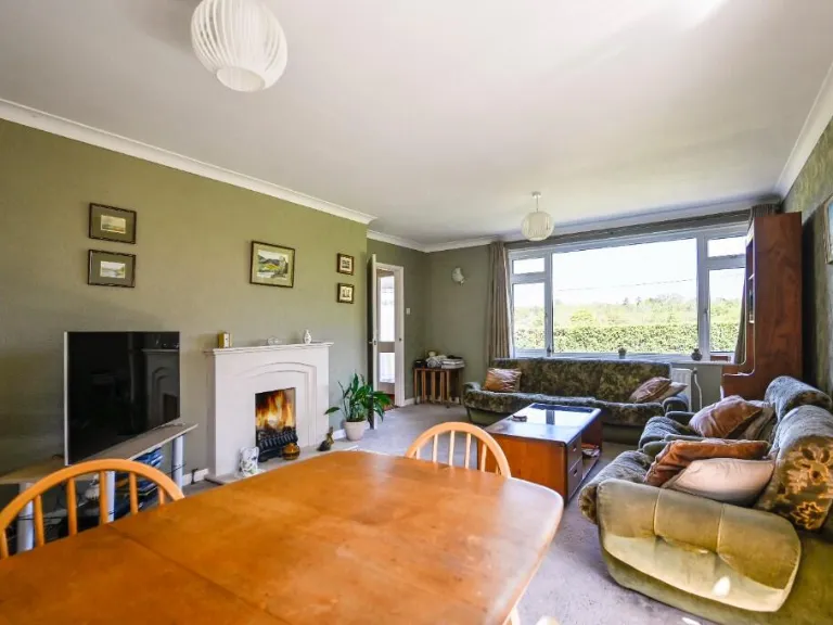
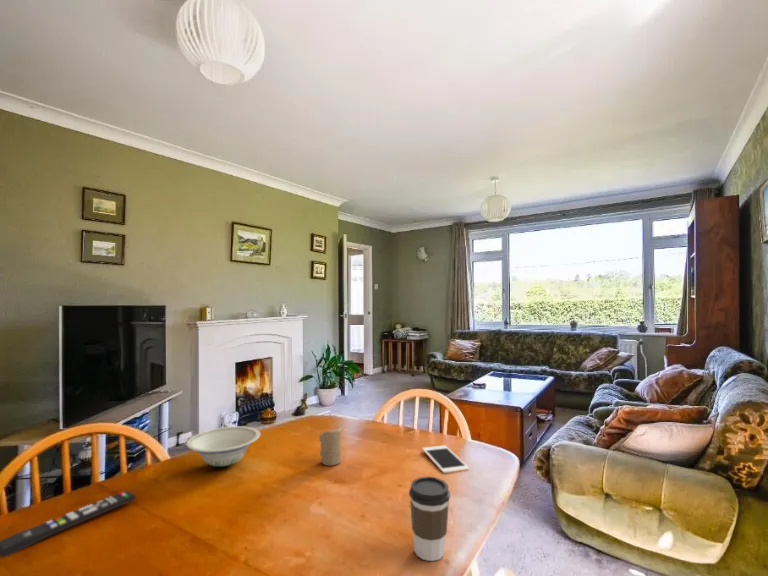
+ bowl (224, 450)
+ remote control (72, 519)
+ coffee cup (429, 518)
+ cell phone (444, 458)
+ candle (330, 444)
